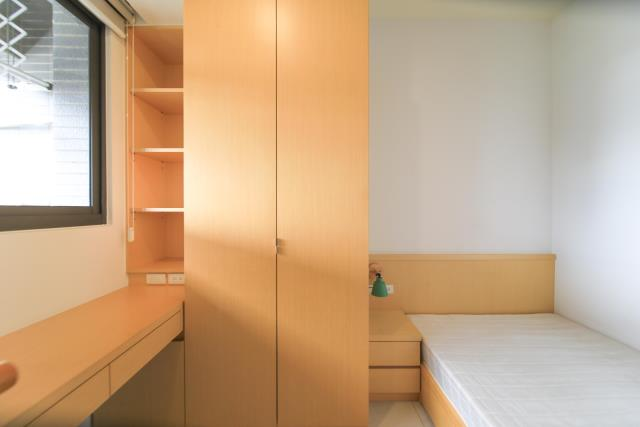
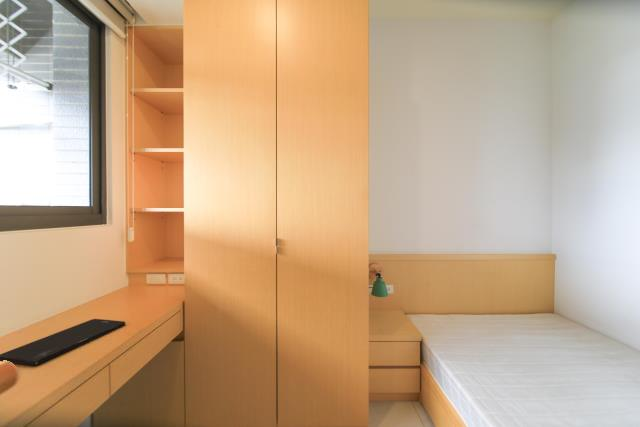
+ smartphone (69, 338)
